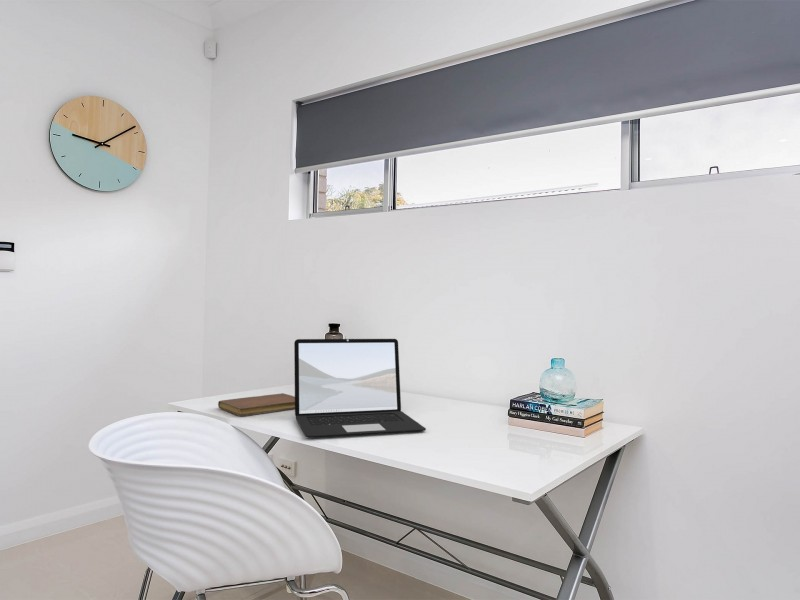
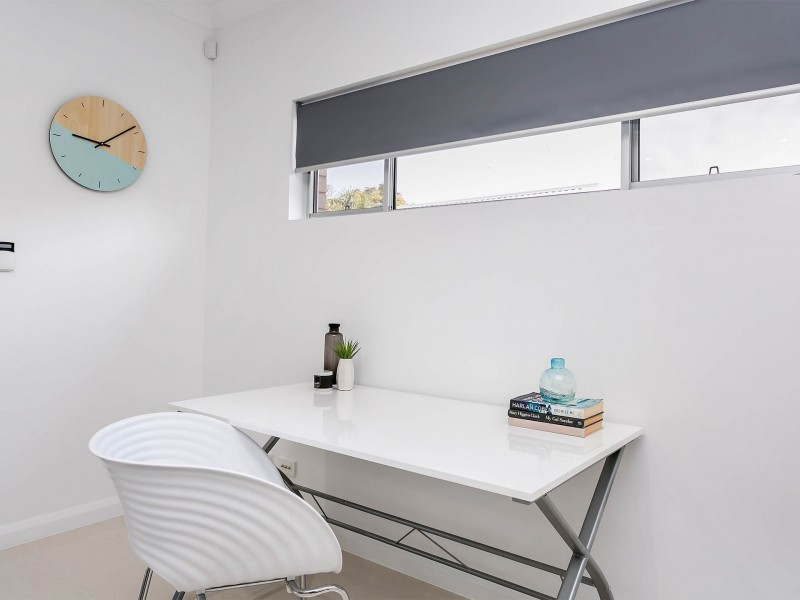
- laptop (357, 383)
- notebook (262, 403)
